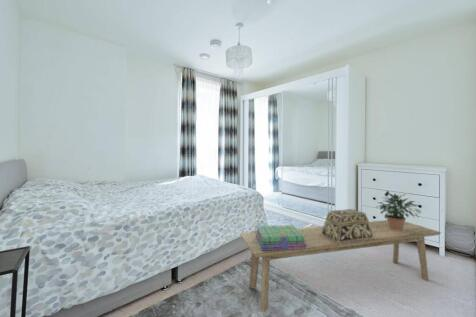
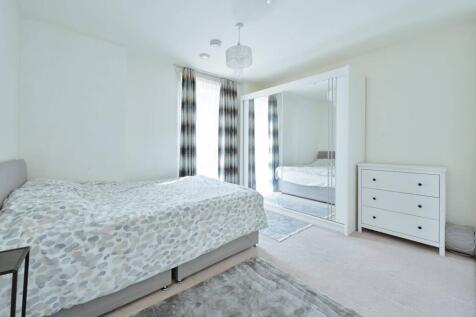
- stack of books (279, 236)
- potted plant (398, 209)
- decorative box (346, 224)
- bench (341, 250)
